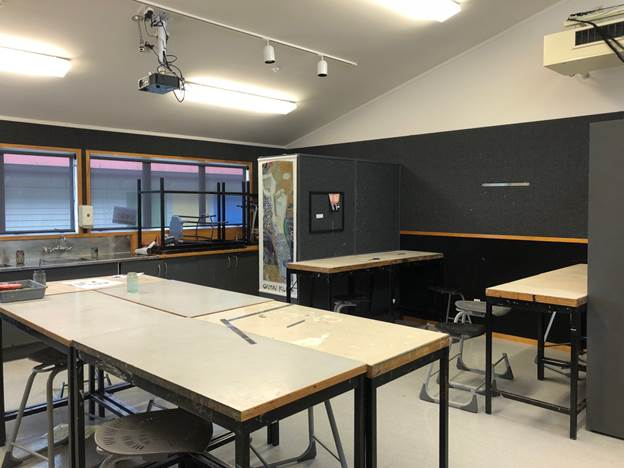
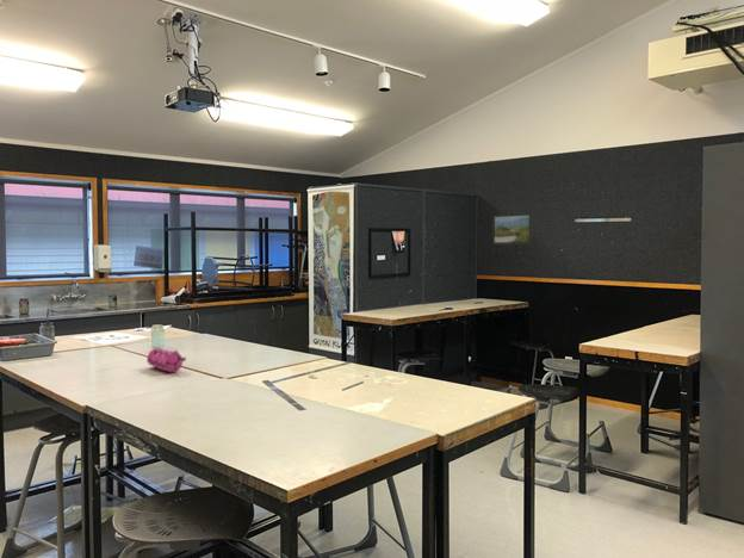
+ pencil case (165, 358)
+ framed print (512, 229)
